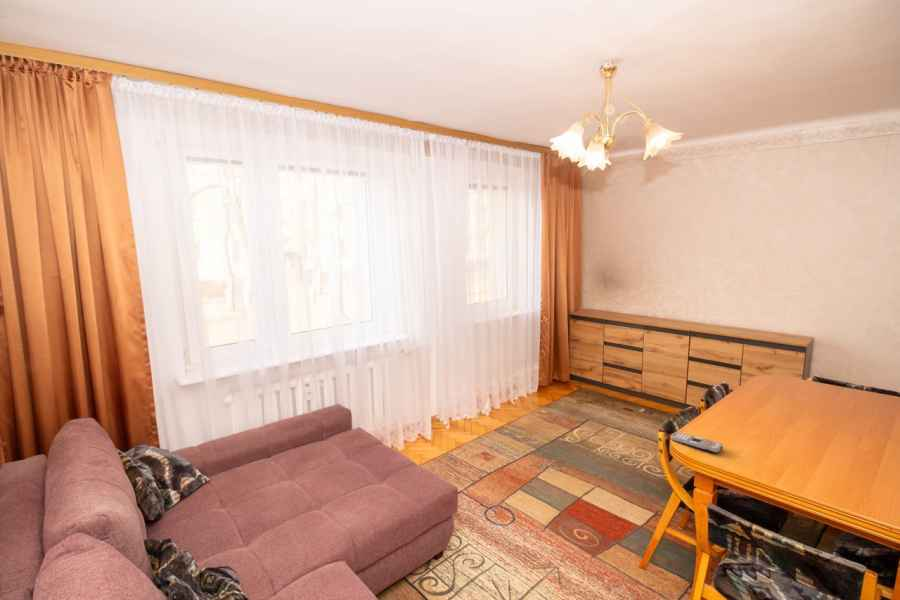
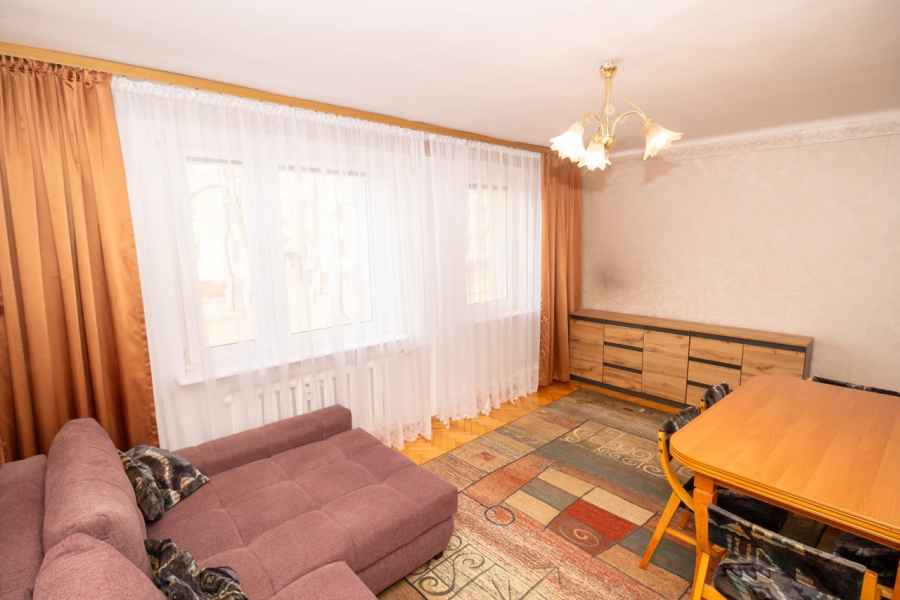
- remote control (695, 442)
